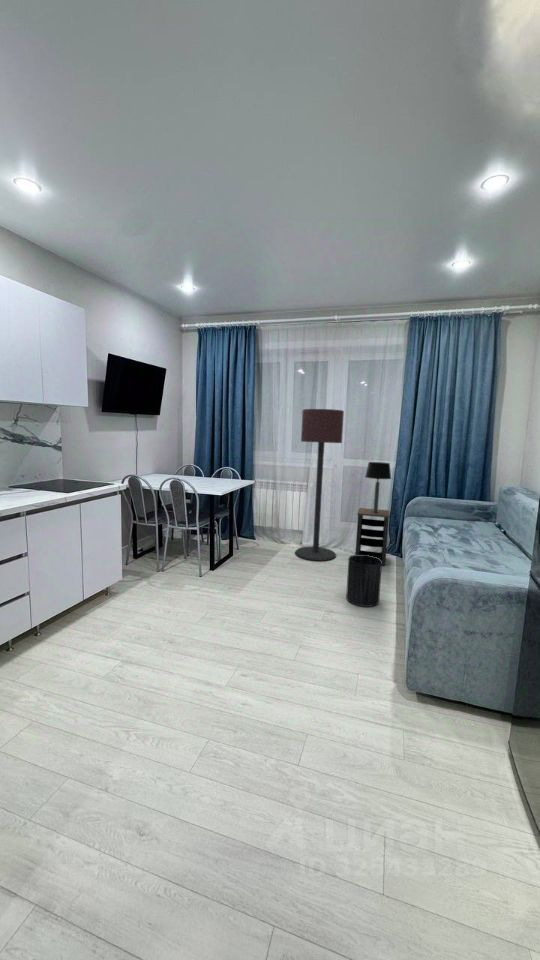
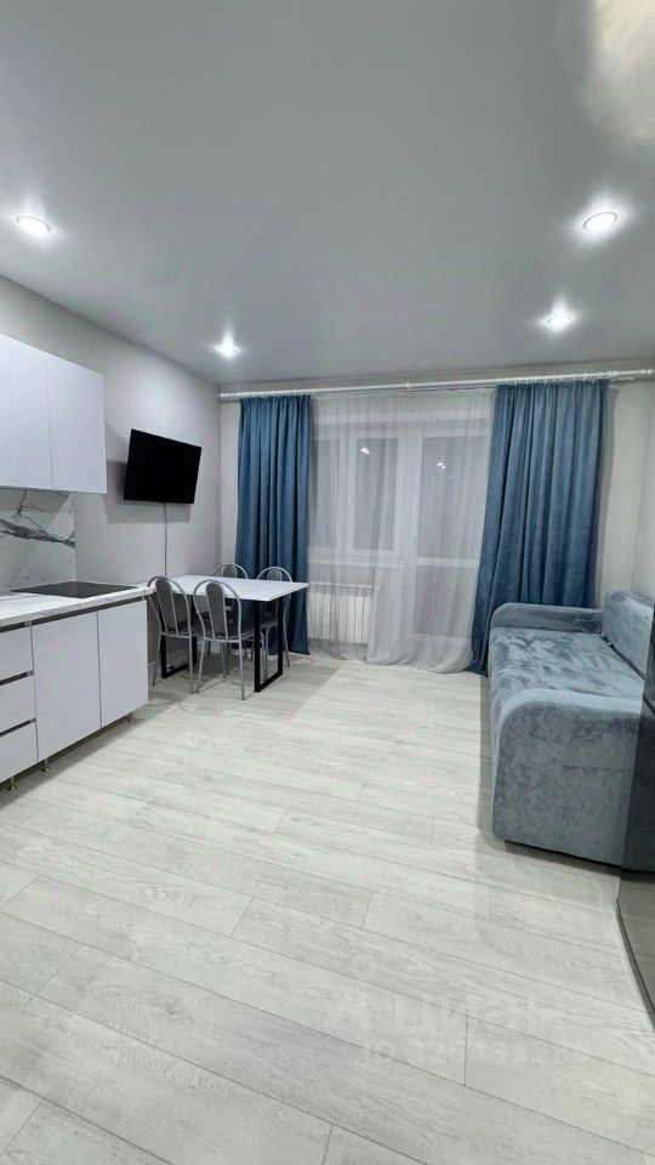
- trash can (363, 579)
- table lamp (377, 487)
- floor lamp (319, 483)
- side table (372, 535)
